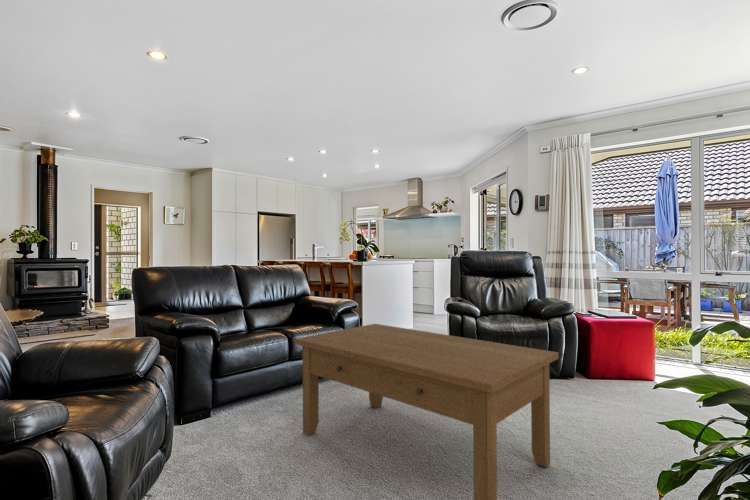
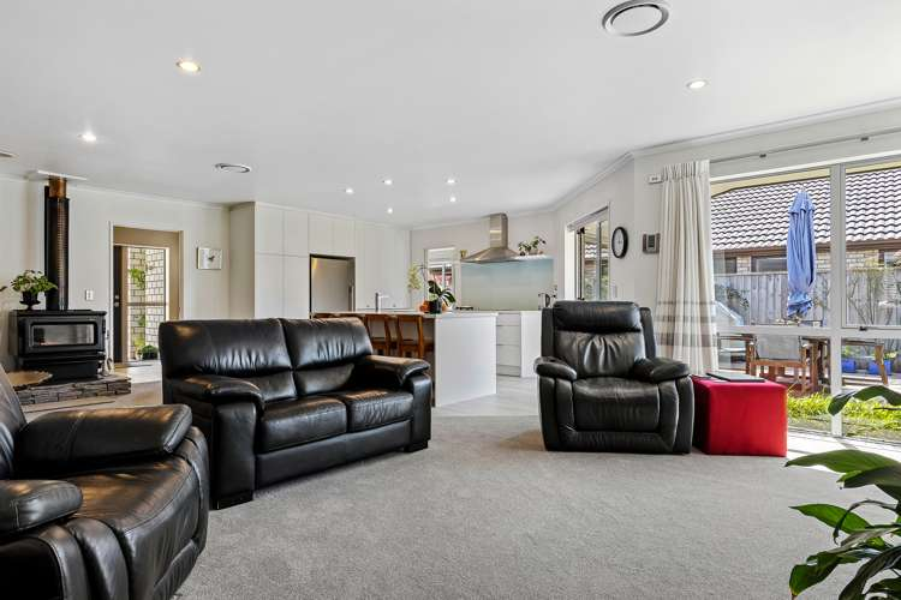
- coffee table (416, 395)
